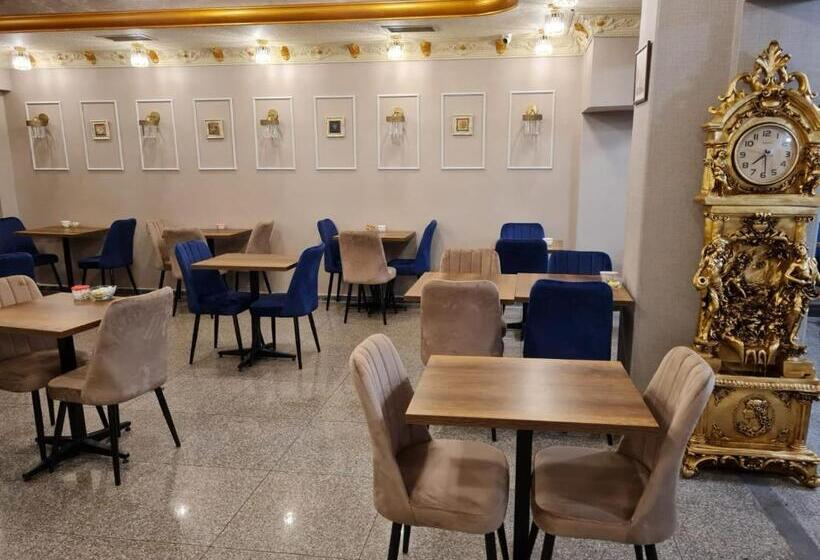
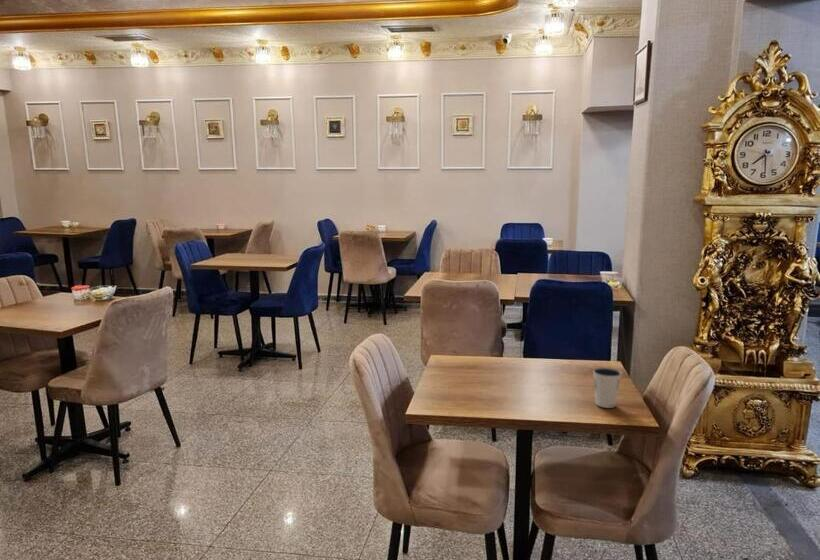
+ dixie cup (606, 388)
